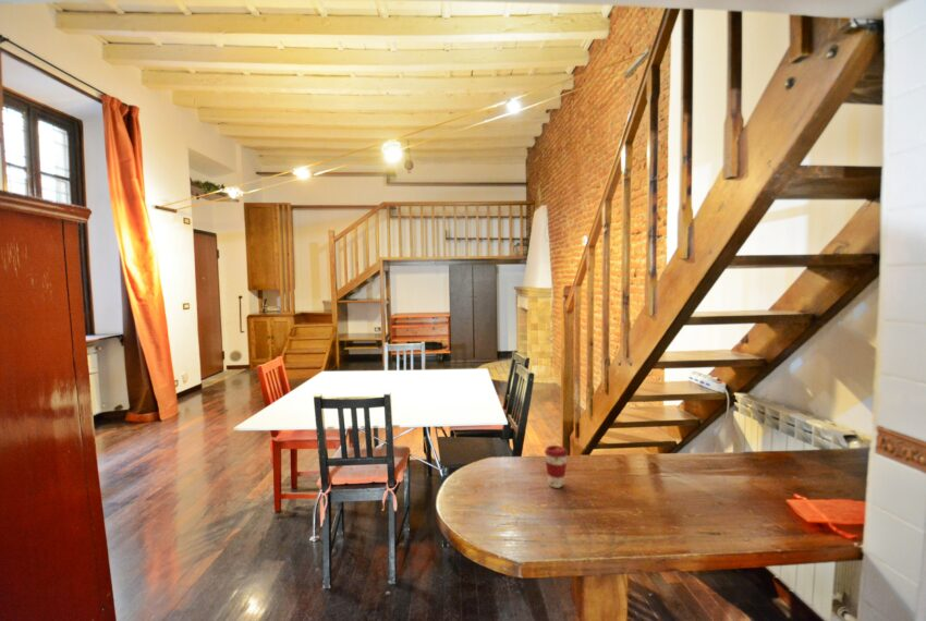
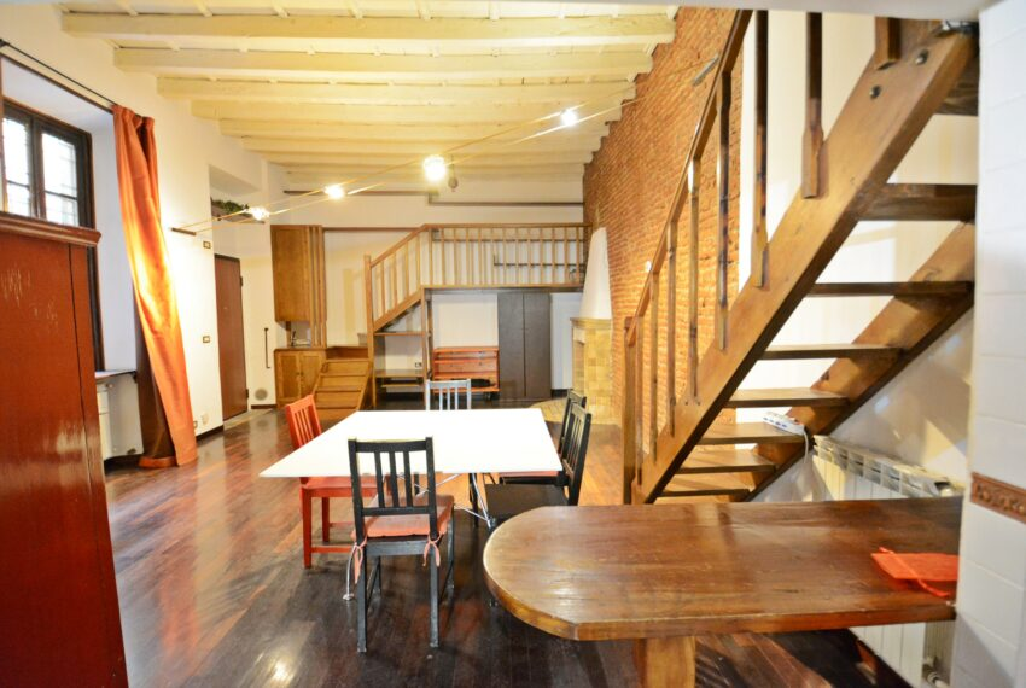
- coffee cup (556, 466)
